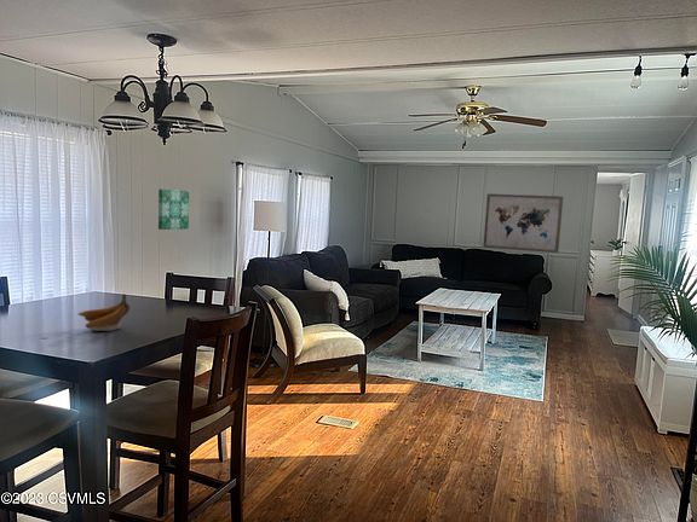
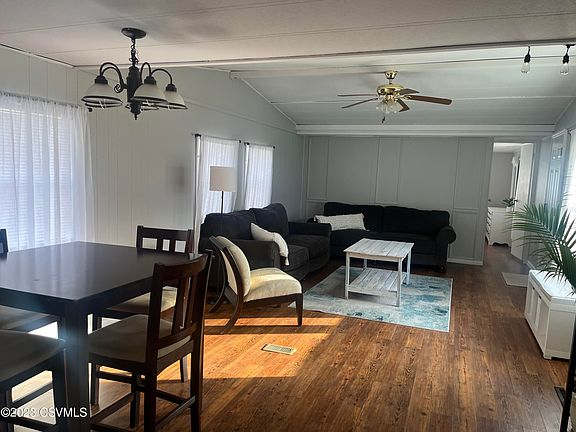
- banana (104, 312)
- wall art (522, 222)
- wall art (173, 209)
